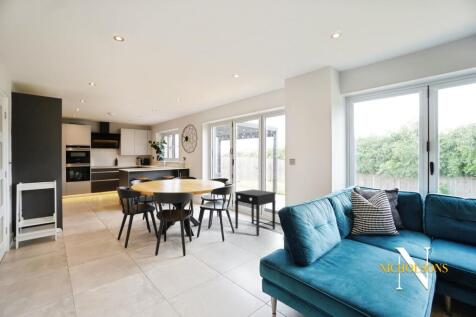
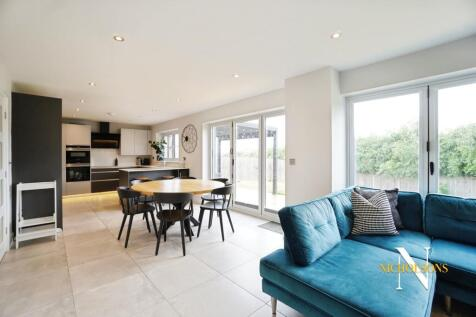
- side table (253, 210)
